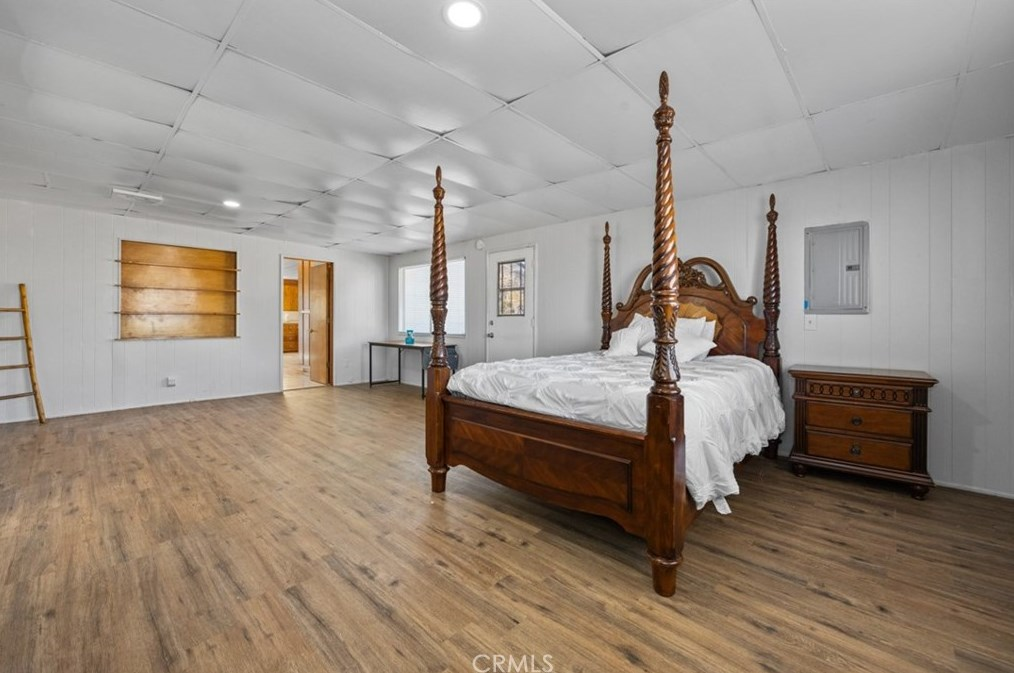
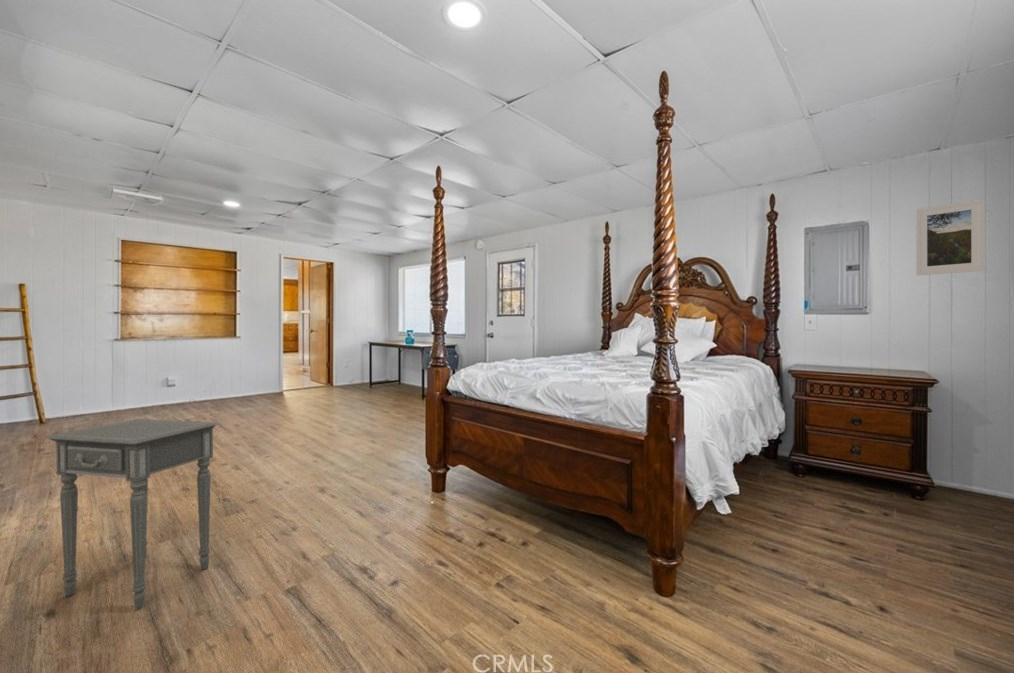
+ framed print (948, 238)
+ side table (136, 505)
